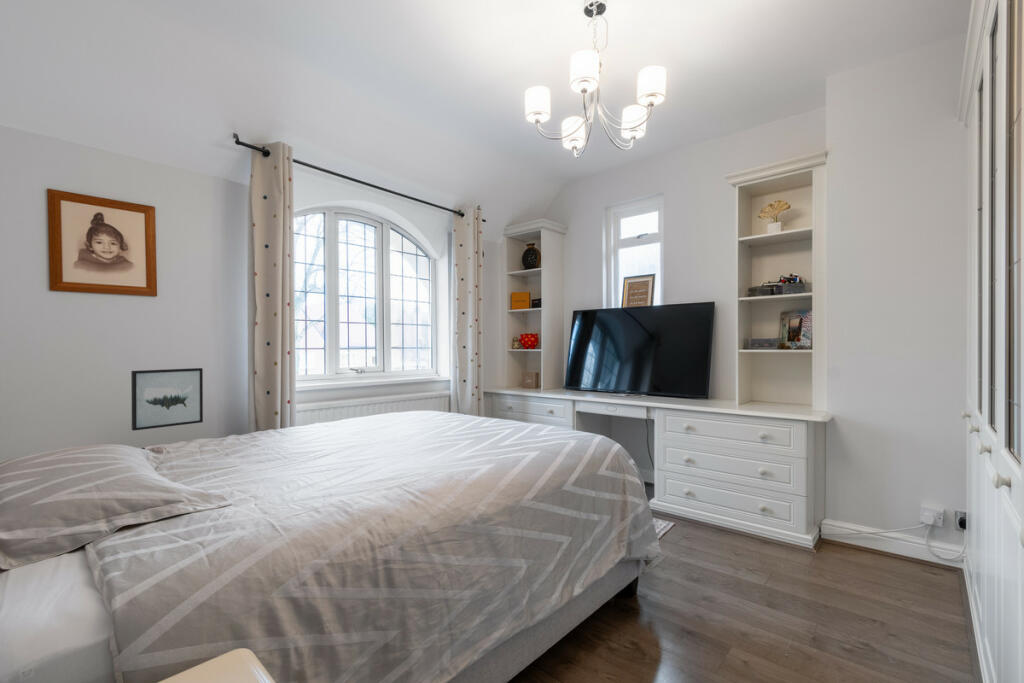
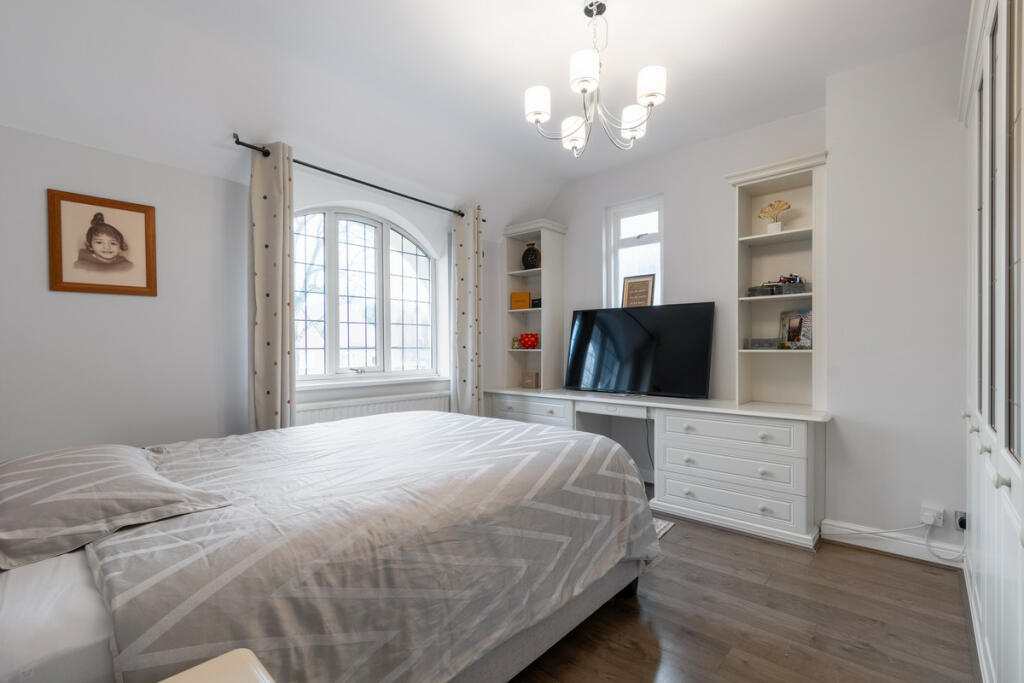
- wall art (168, 397)
